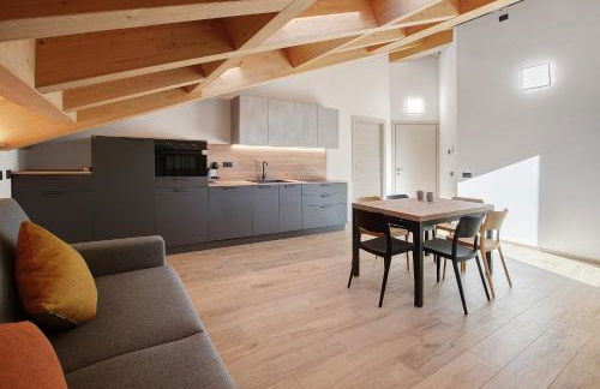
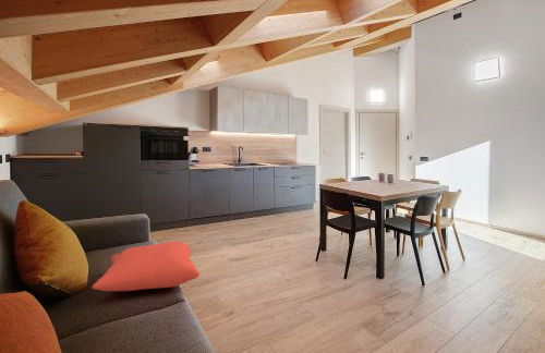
+ cushion (152, 264)
